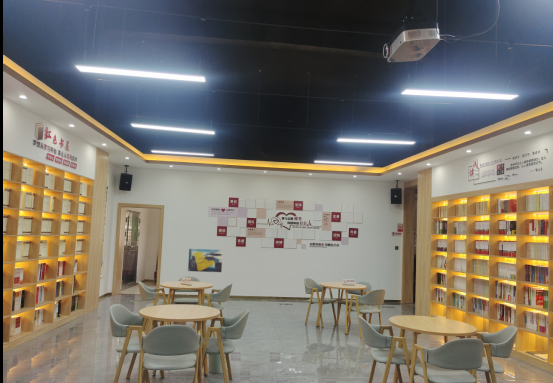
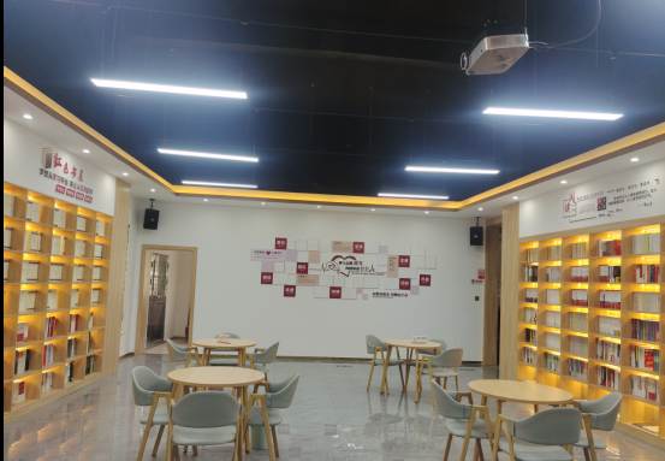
- wall art (205, 260)
